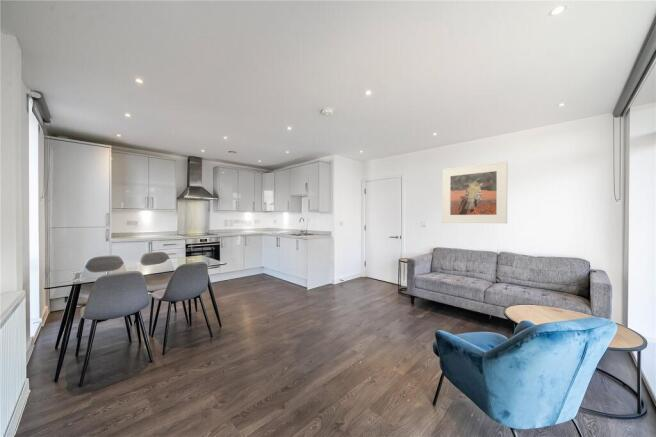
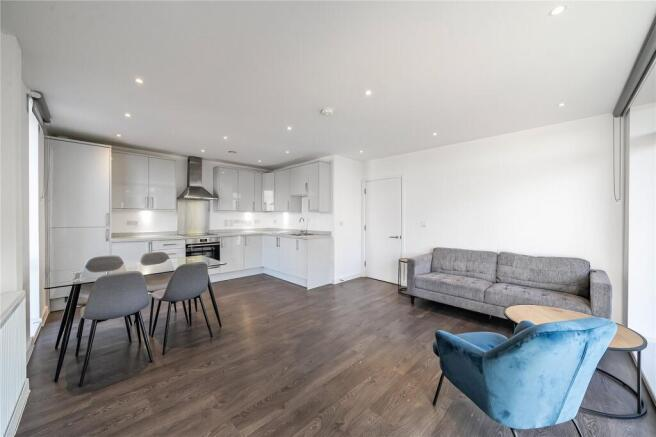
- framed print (472, 194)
